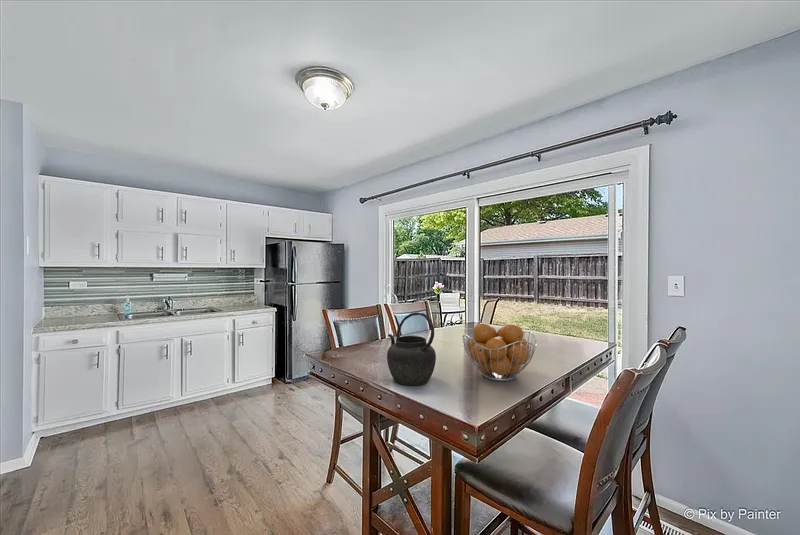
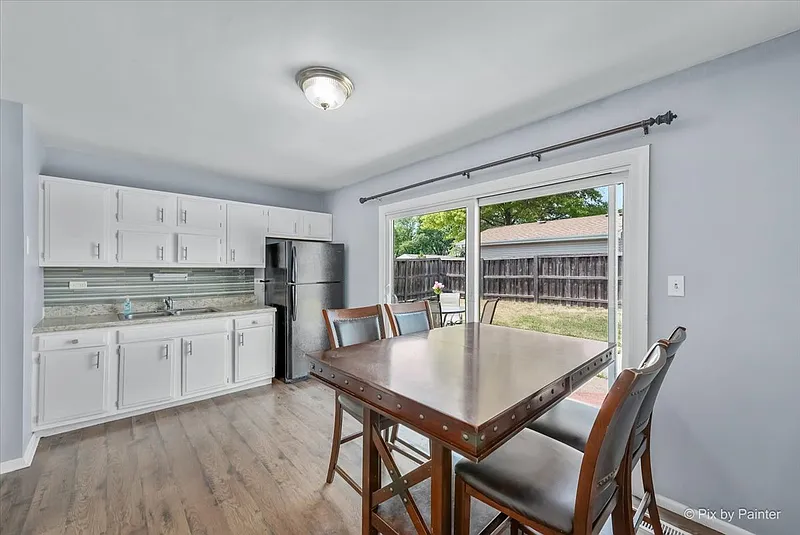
- kettle (408, 345)
- fruit basket (498, 349)
